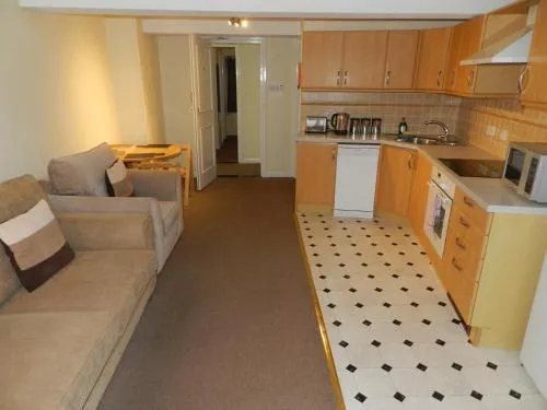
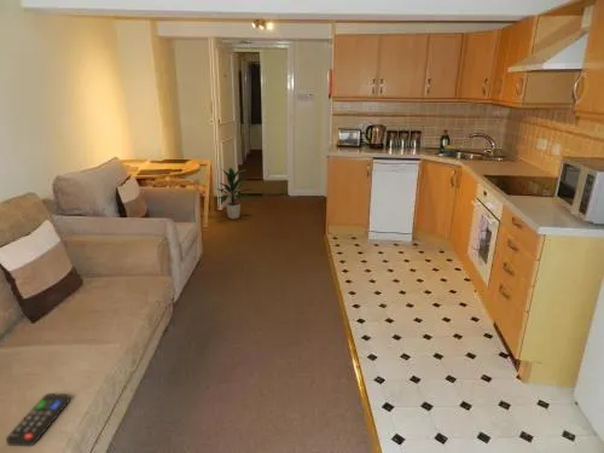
+ indoor plant (232, 191)
+ remote control (40, 417)
